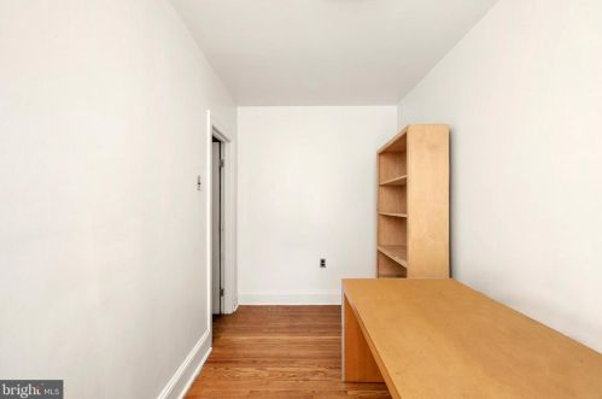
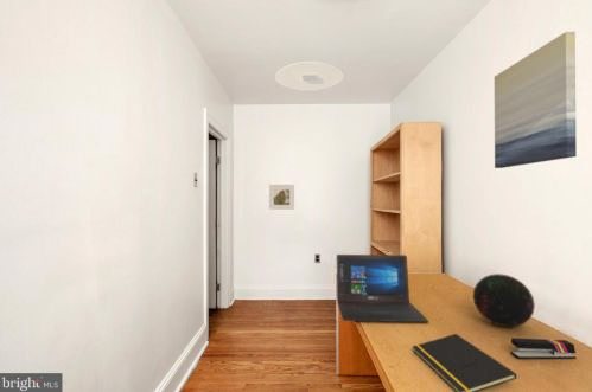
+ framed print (281, 197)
+ laptop (377, 284)
+ decorative orb (502, 300)
+ wall art (528, 110)
+ notepad (458, 360)
+ stapler (542, 347)
+ ceiling light (308, 75)
